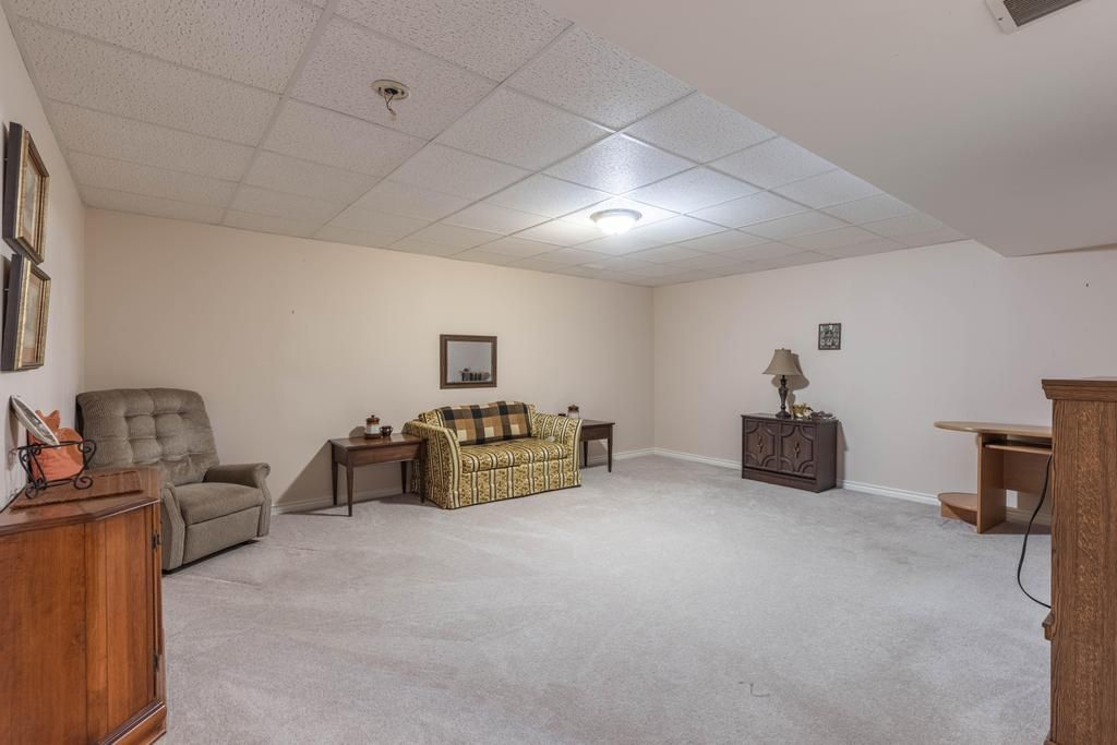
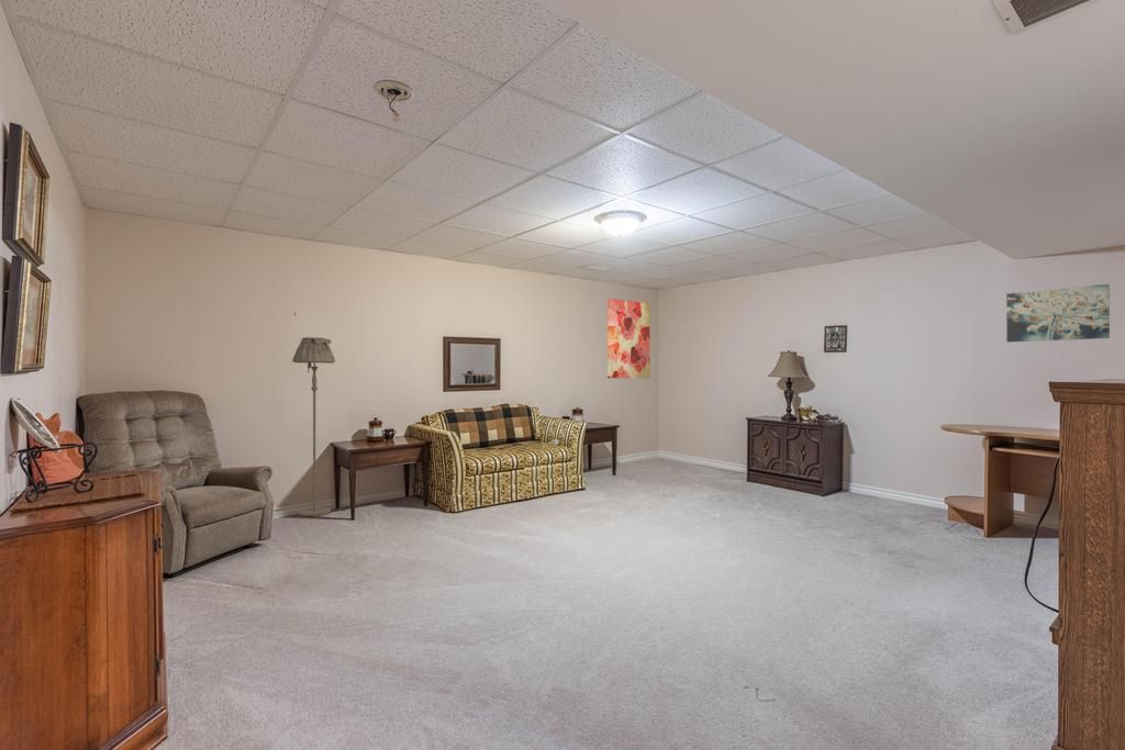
+ wall art (1055, 314)
+ wall art (628, 339)
+ floor lamp (313, 425)
